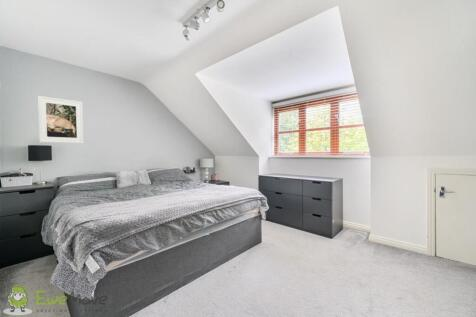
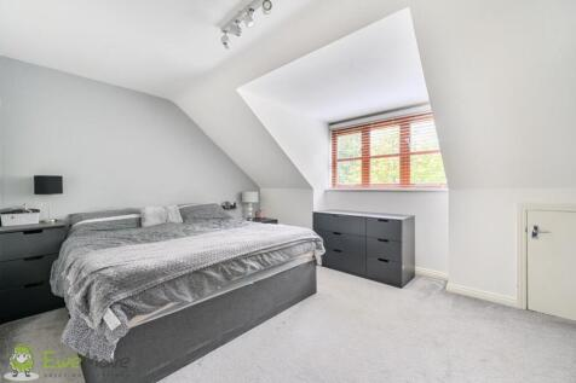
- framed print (61, 121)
